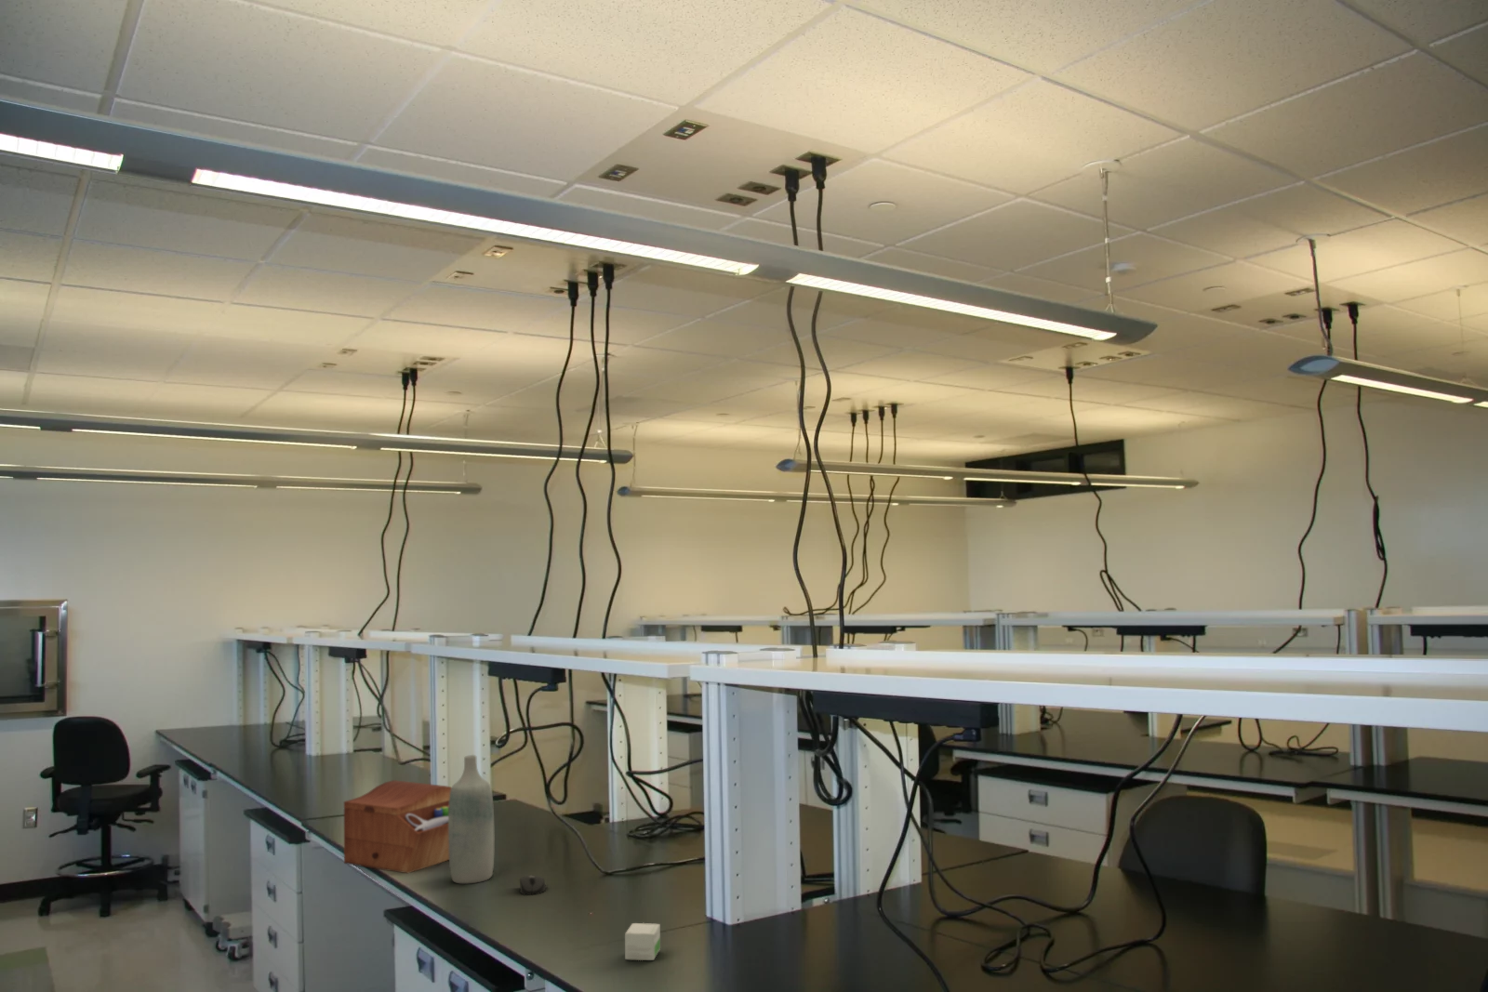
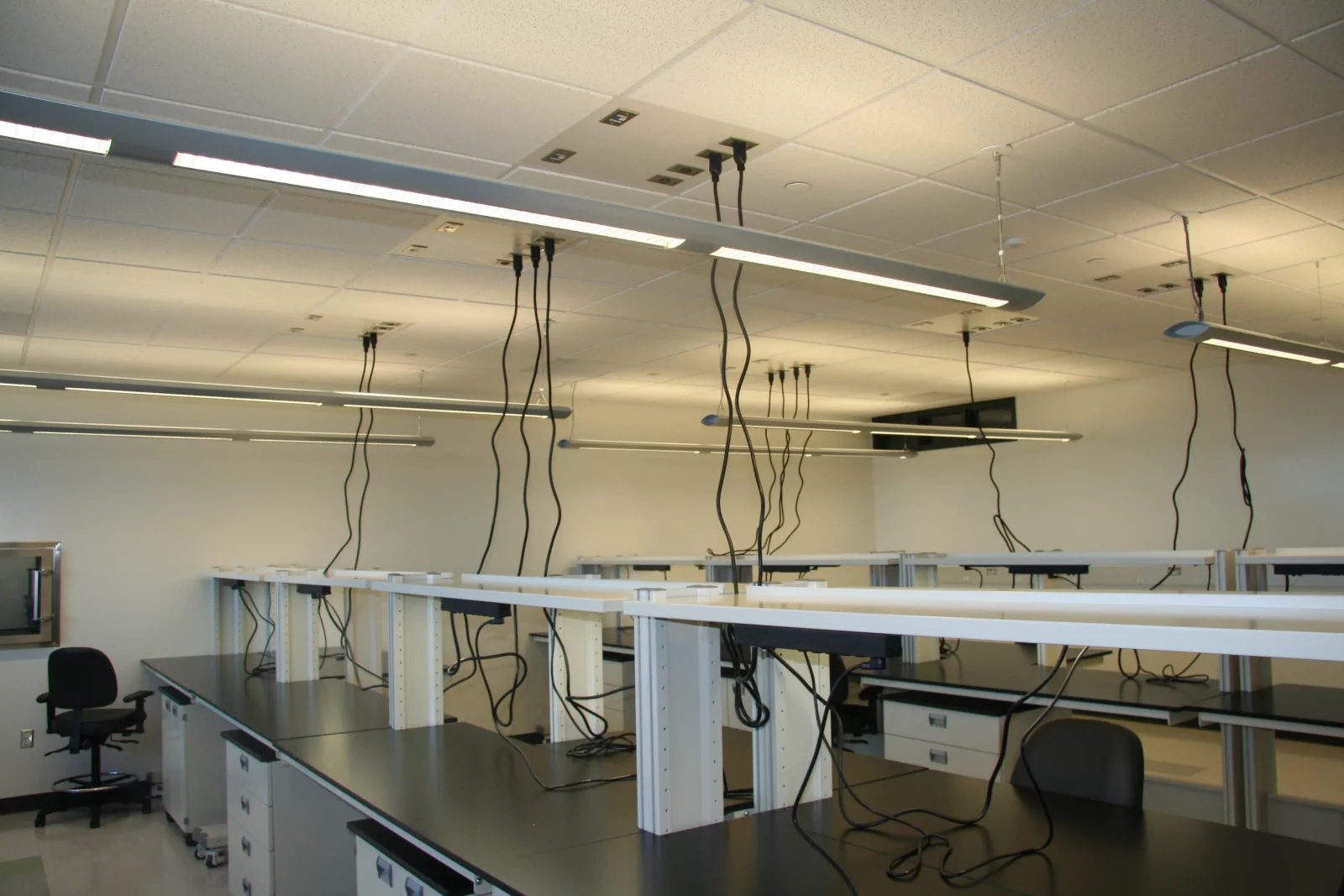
- sewing box (406, 825)
- mouse (533, 882)
- bottle (471, 816)
- small box (642, 941)
